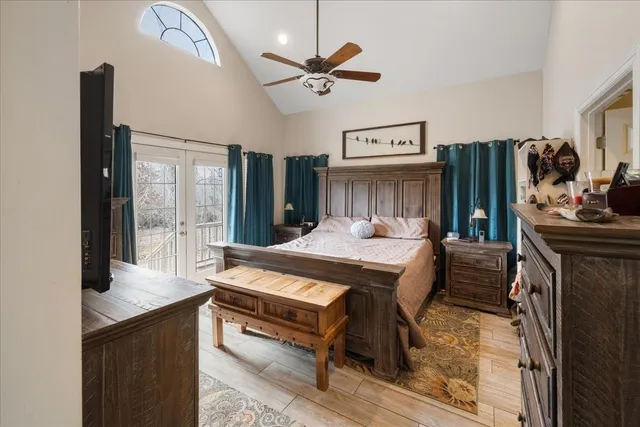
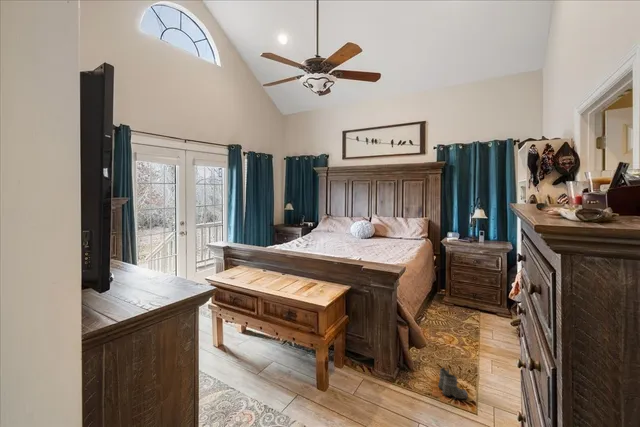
+ boots (451, 381)
